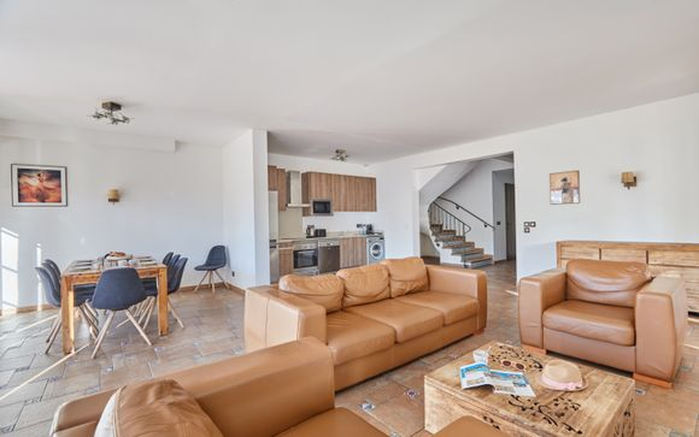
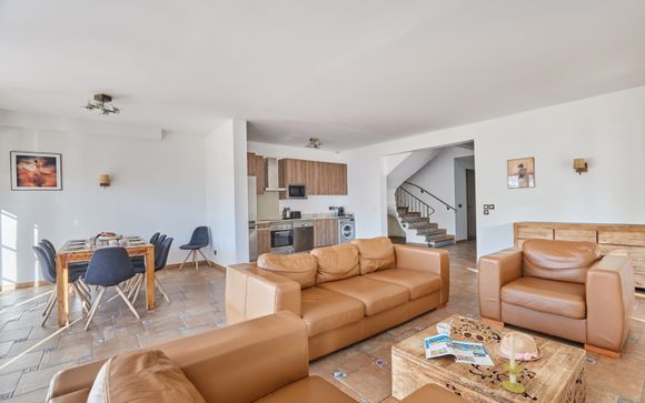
+ candle (512, 359)
